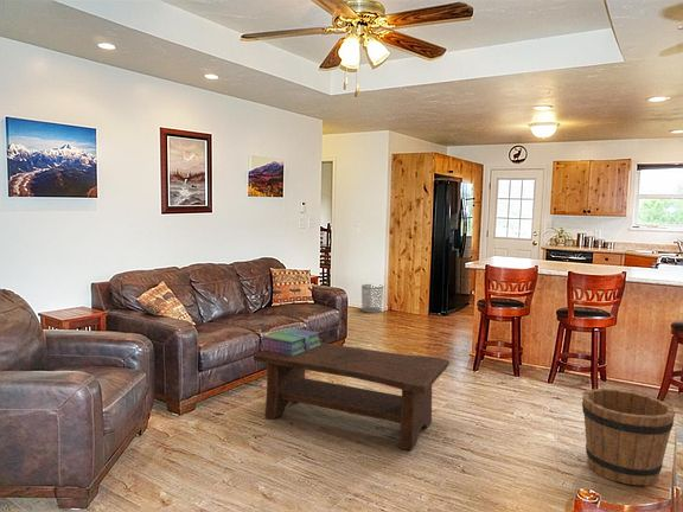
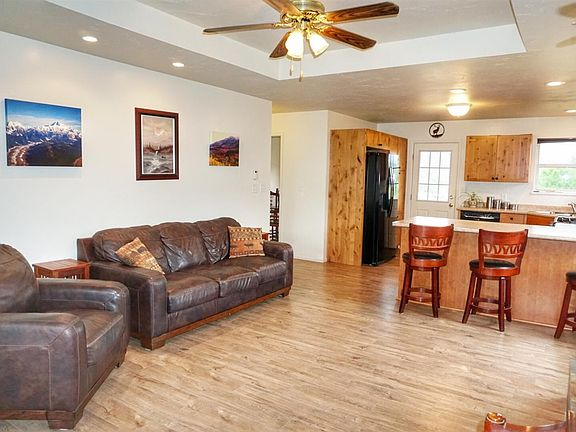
- stack of books (291, 340)
- bucket (624, 435)
- waste bin (371, 297)
- coffee table (349, 389)
